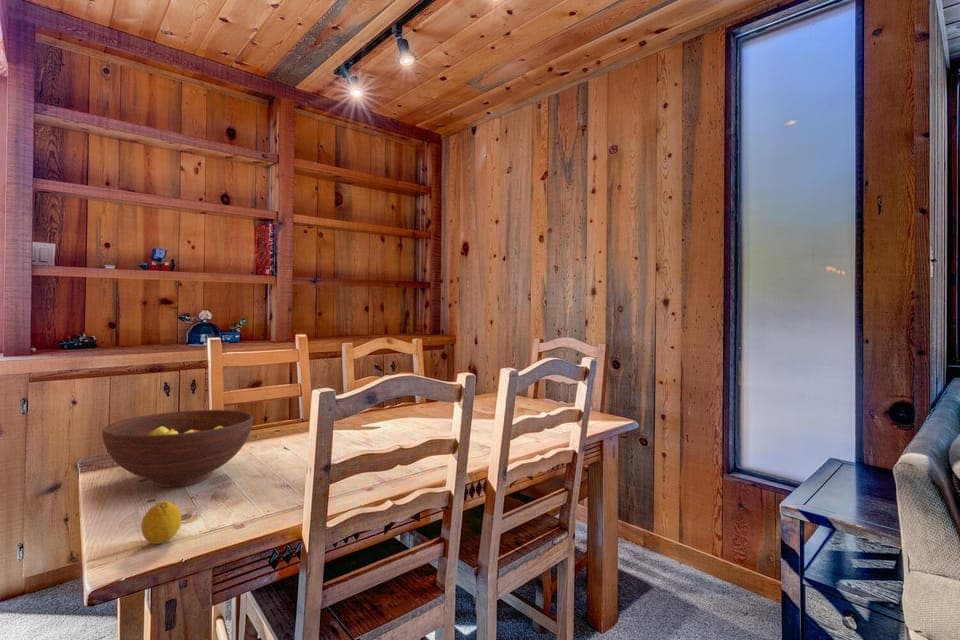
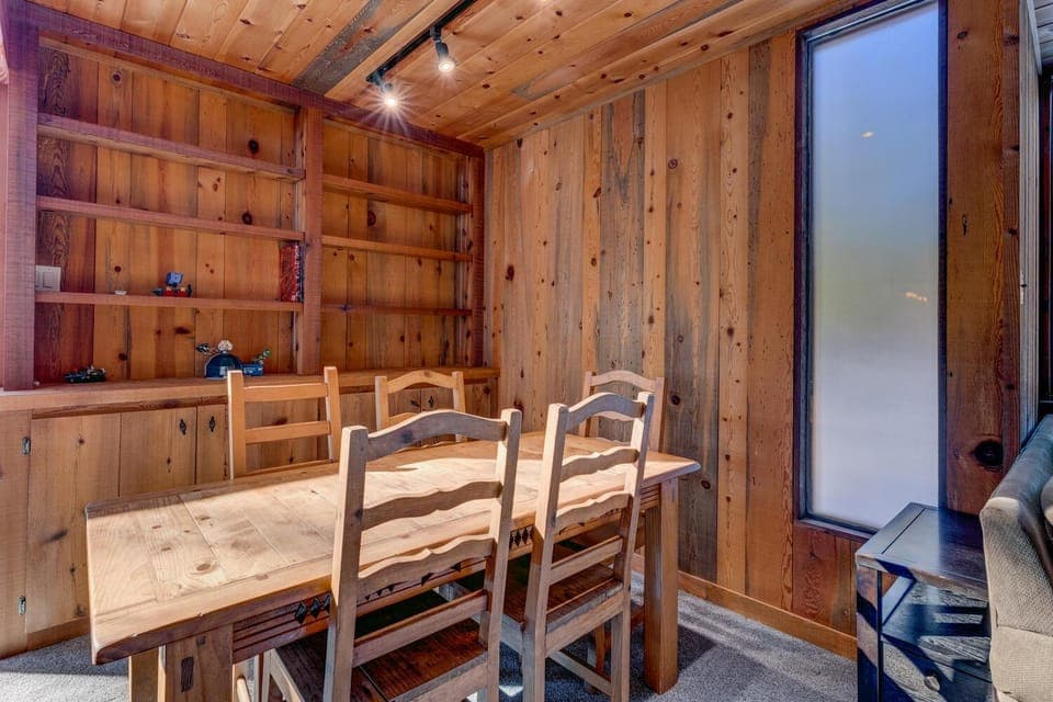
- fruit bowl (182, 450)
- fruit (161, 521)
